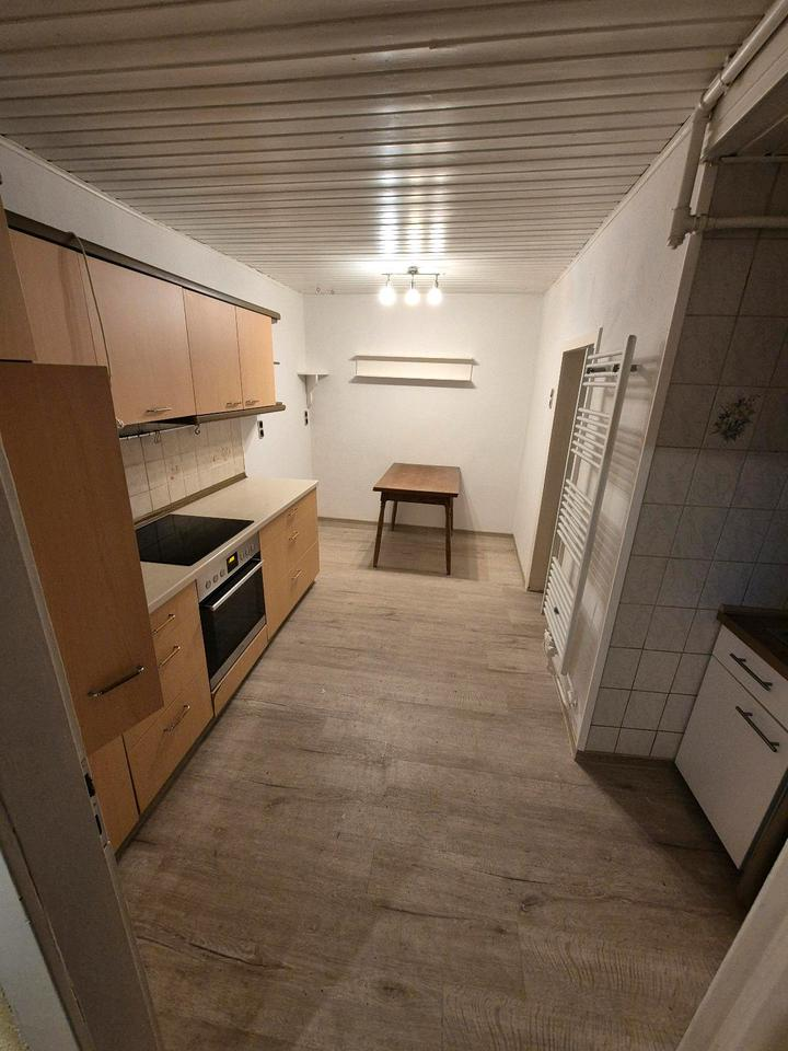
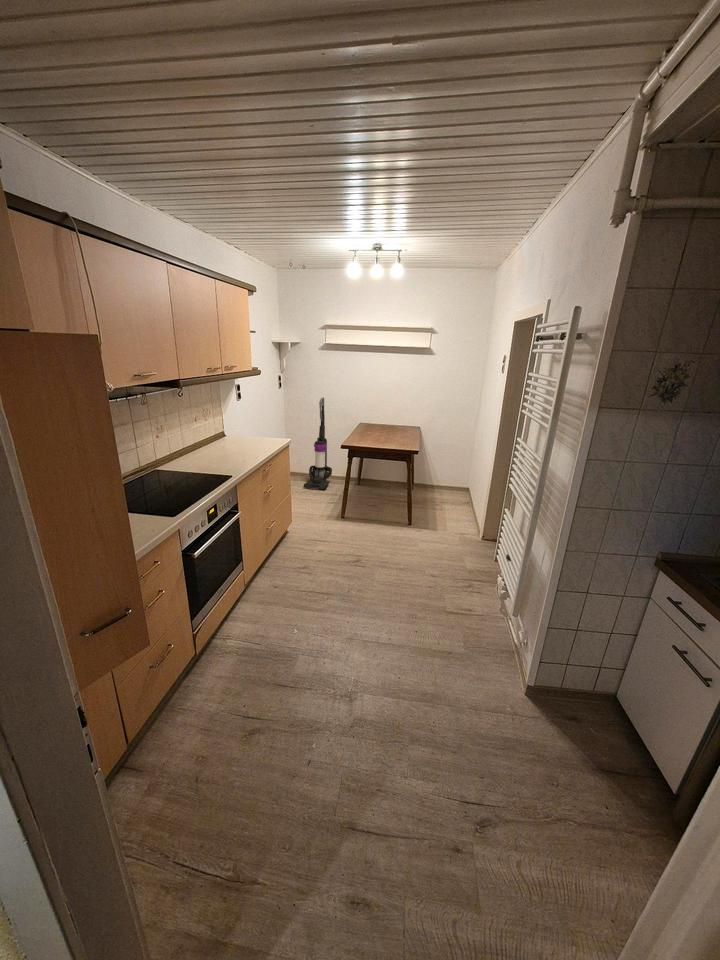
+ vacuum cleaner (319, 442)
